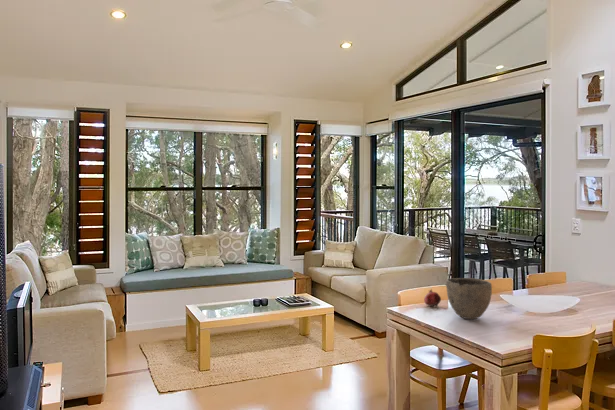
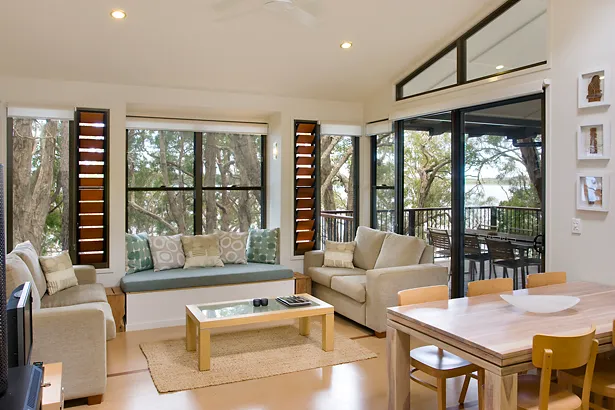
- fruit (432, 297)
- bowl (468, 299)
